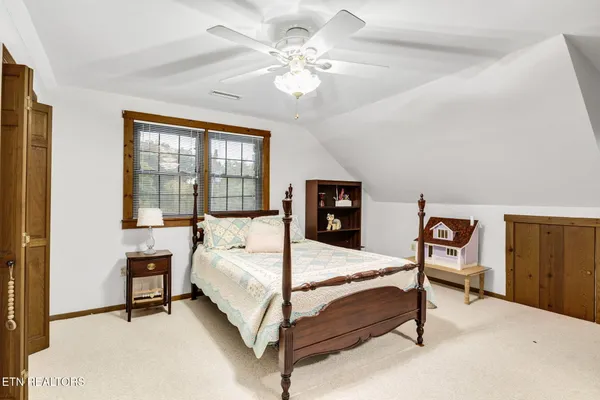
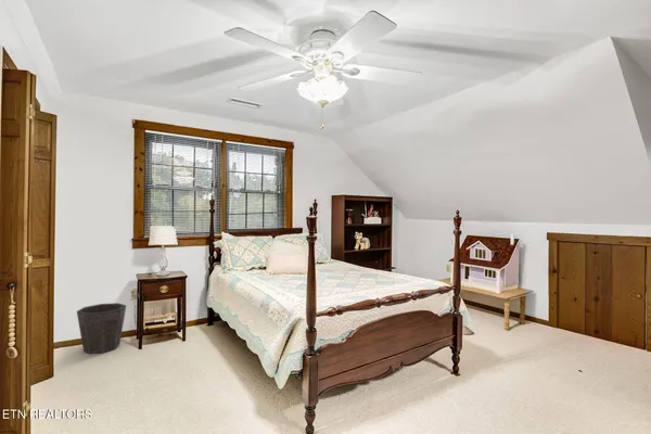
+ waste bin (102, 328)
